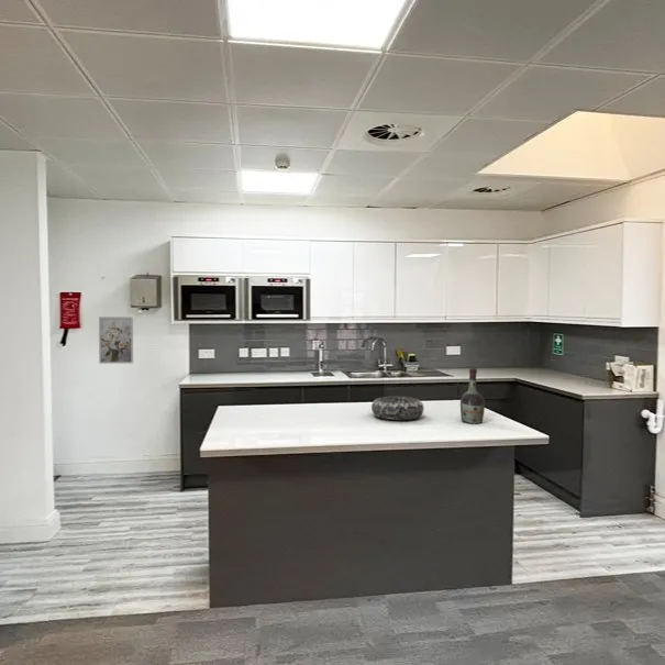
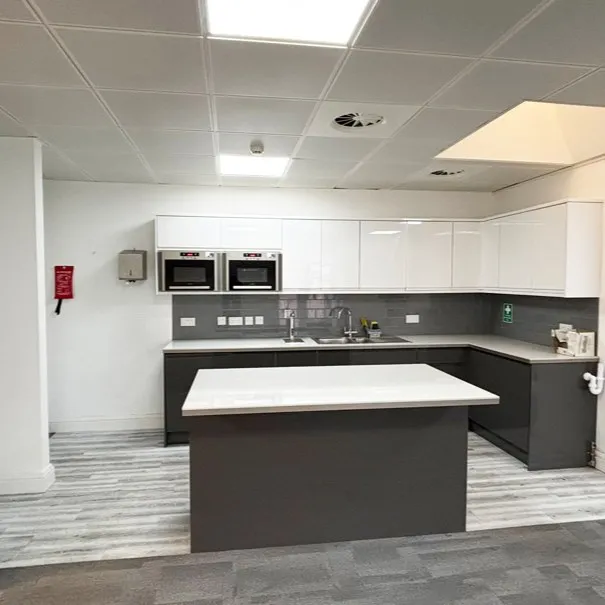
- wall art (115, 340)
- decorative bowl (397, 408)
- cognac bottle (472, 395)
